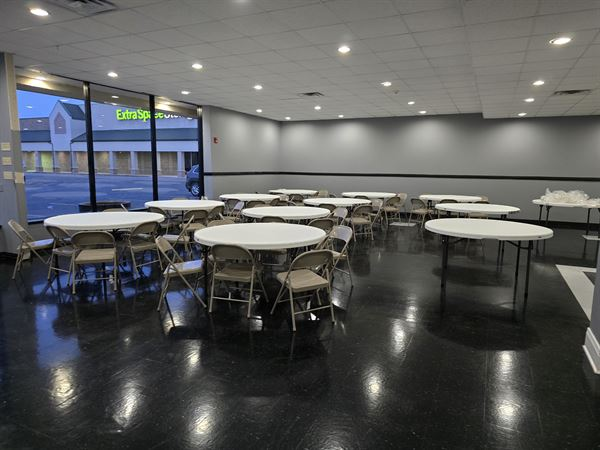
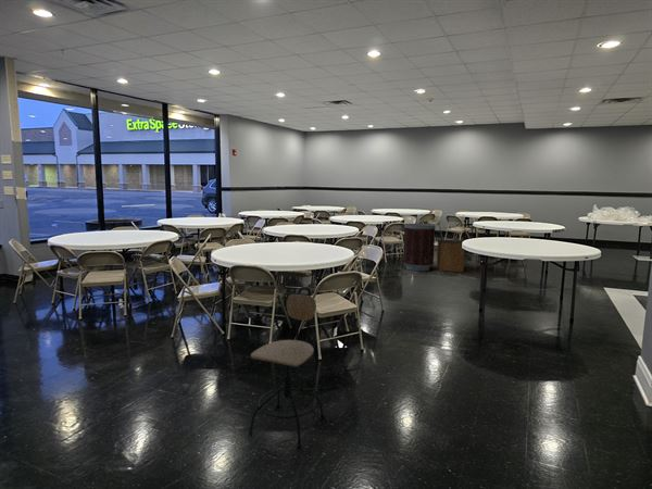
+ trash can (418, 247)
+ chair (289, 359)
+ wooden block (450, 254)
